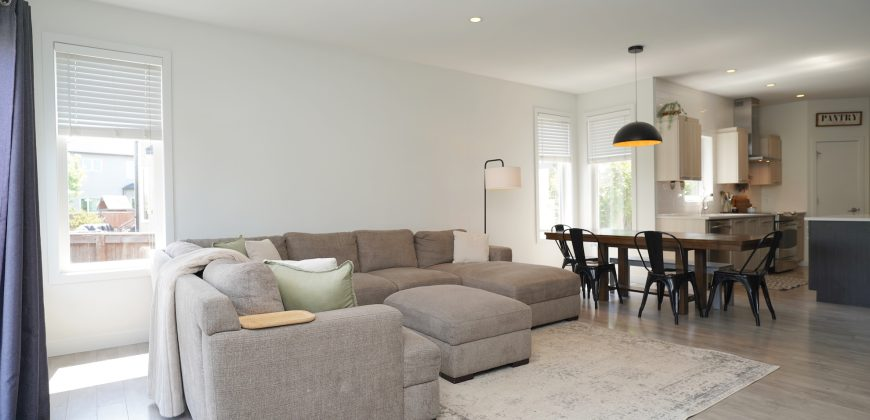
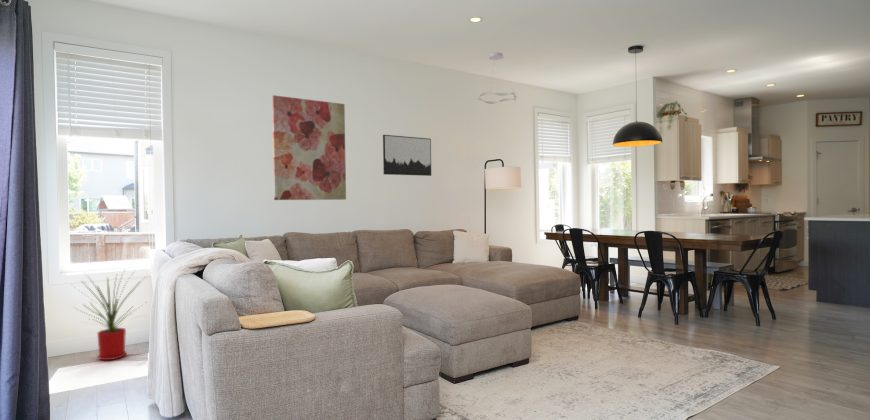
+ wall art (407, 155)
+ wall art (310, 149)
+ ceiling light (492, 80)
+ house plant (111, 314)
